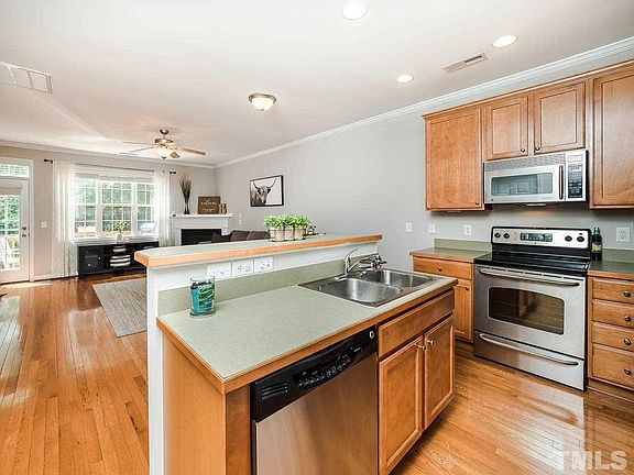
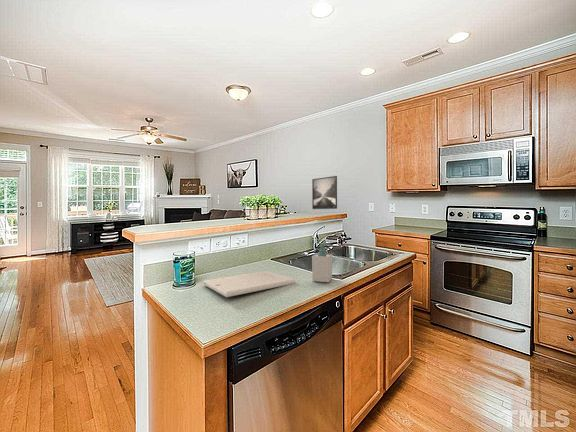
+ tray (249, 281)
+ soap bottle (322, 261)
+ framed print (324, 193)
